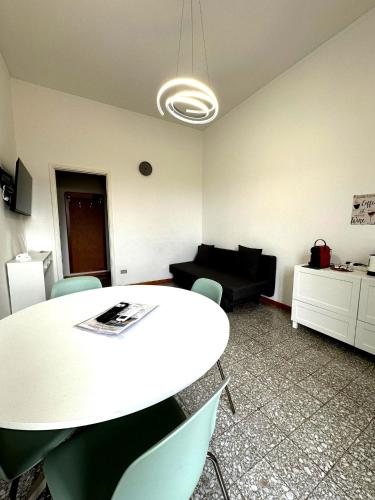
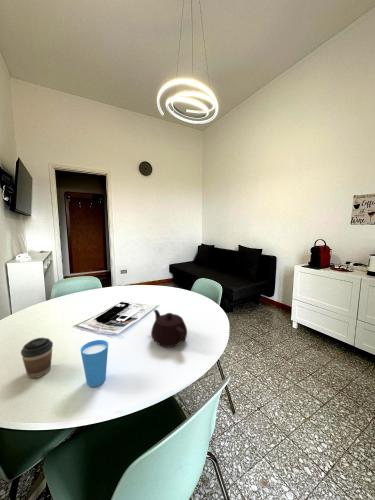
+ coffee cup (38, 355)
+ cup (95, 363)
+ teapot (168, 326)
